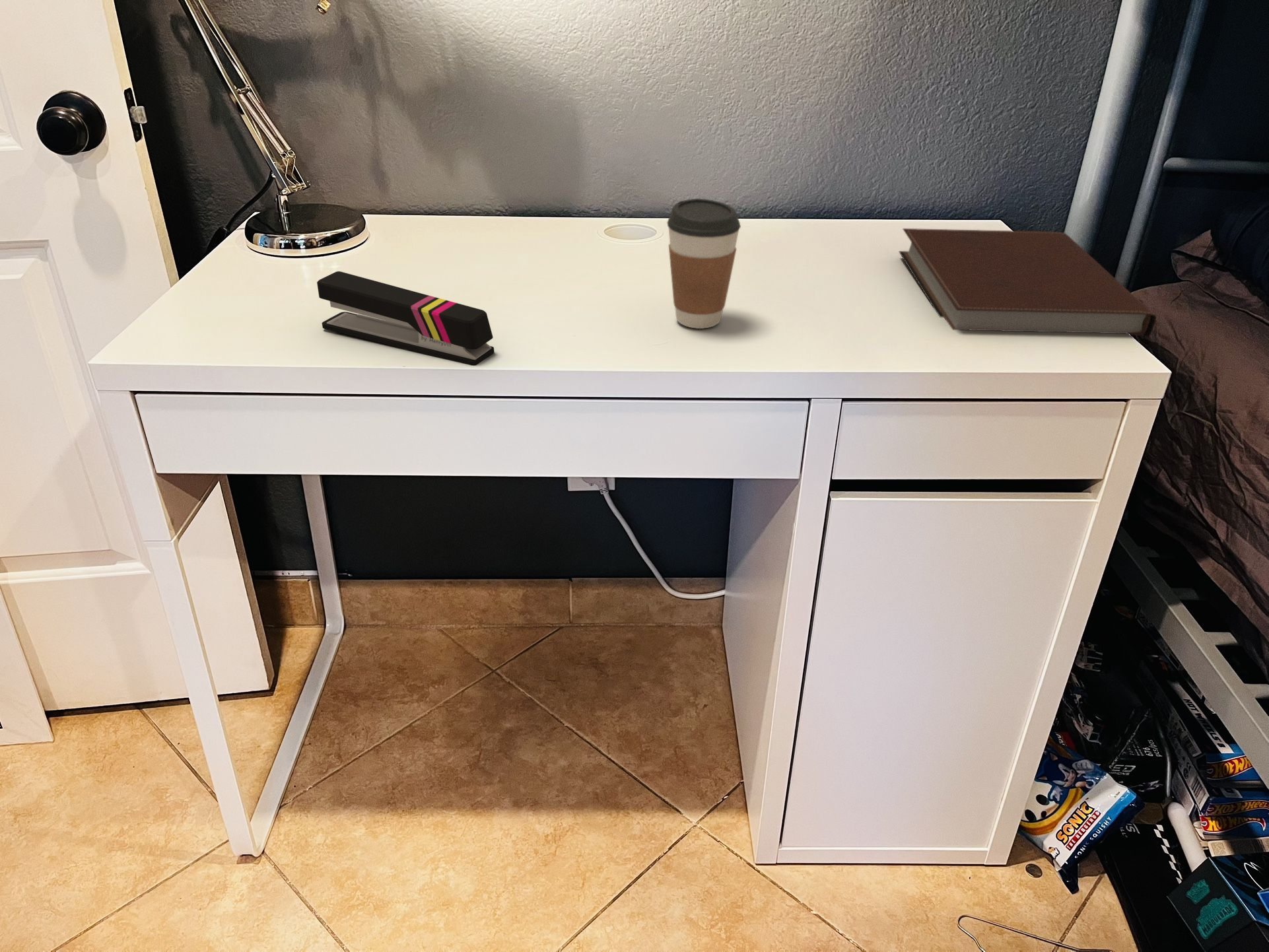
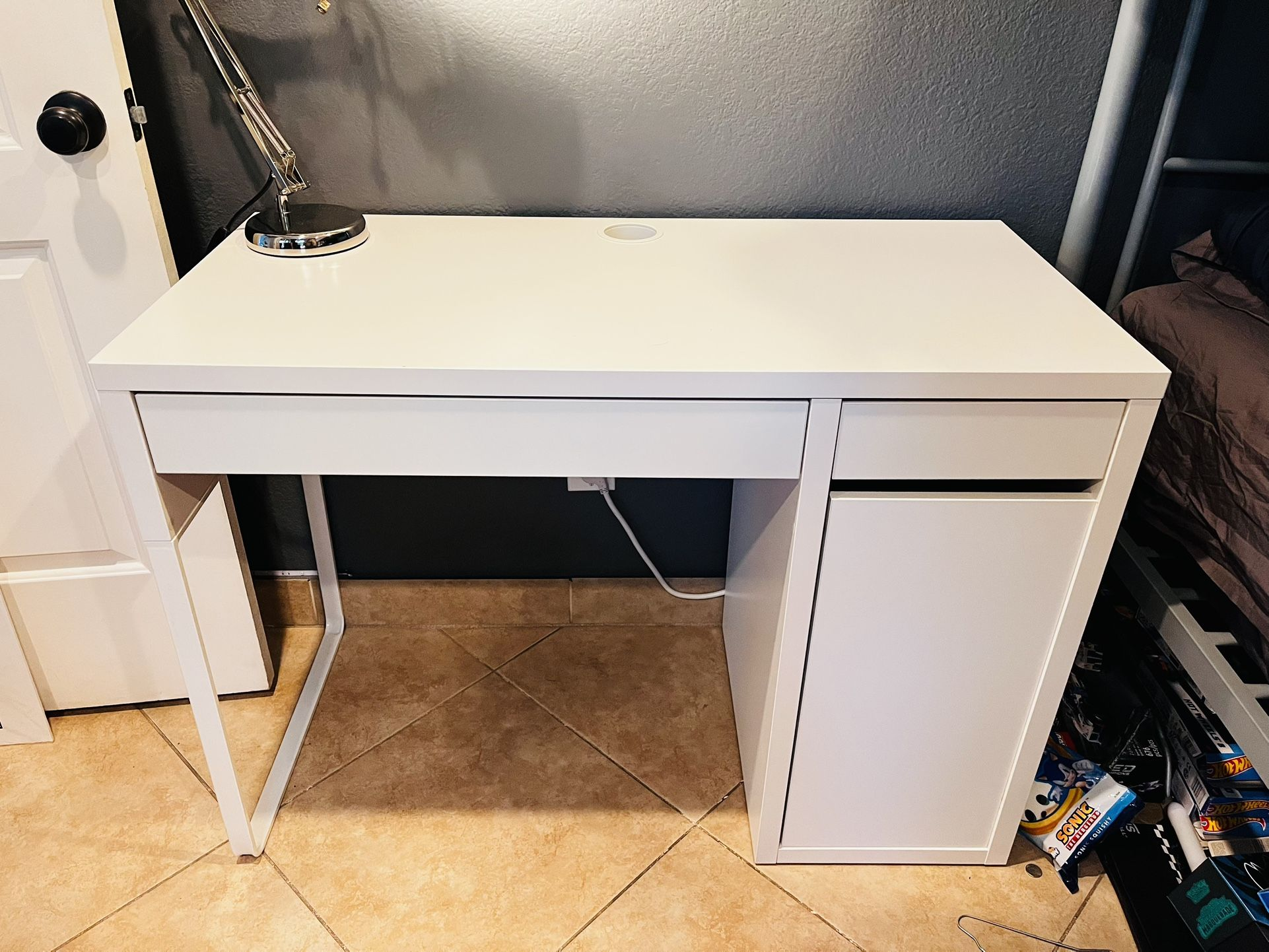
- stapler (403, 316)
- notebook (1015, 279)
- coffee cup (701, 265)
